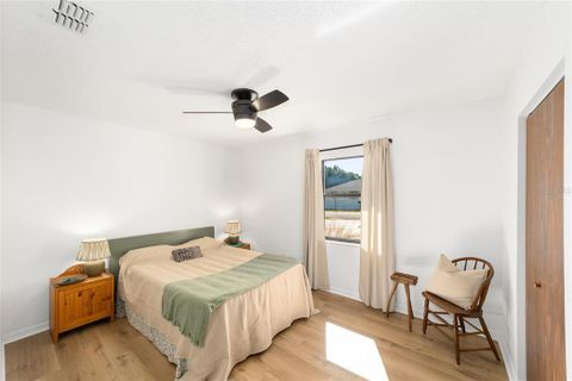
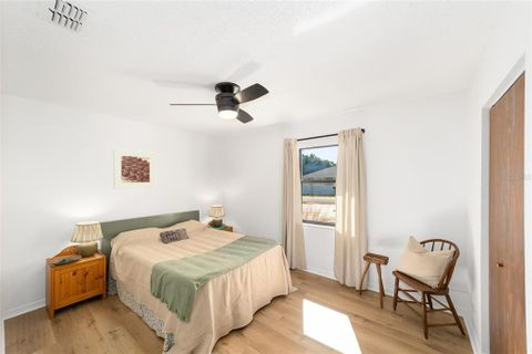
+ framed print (135, 169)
